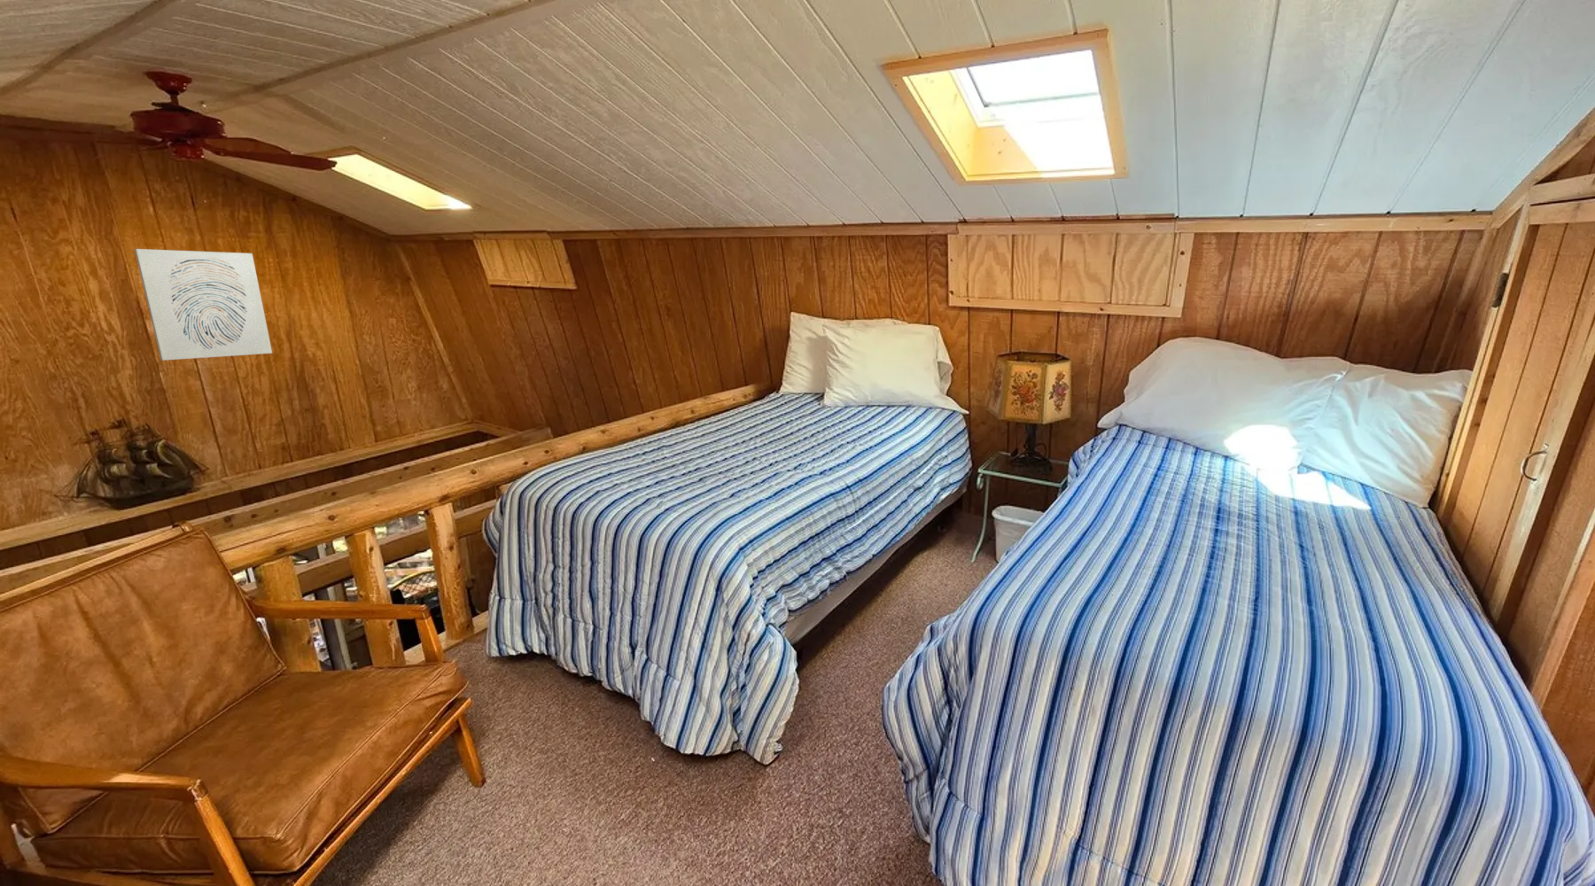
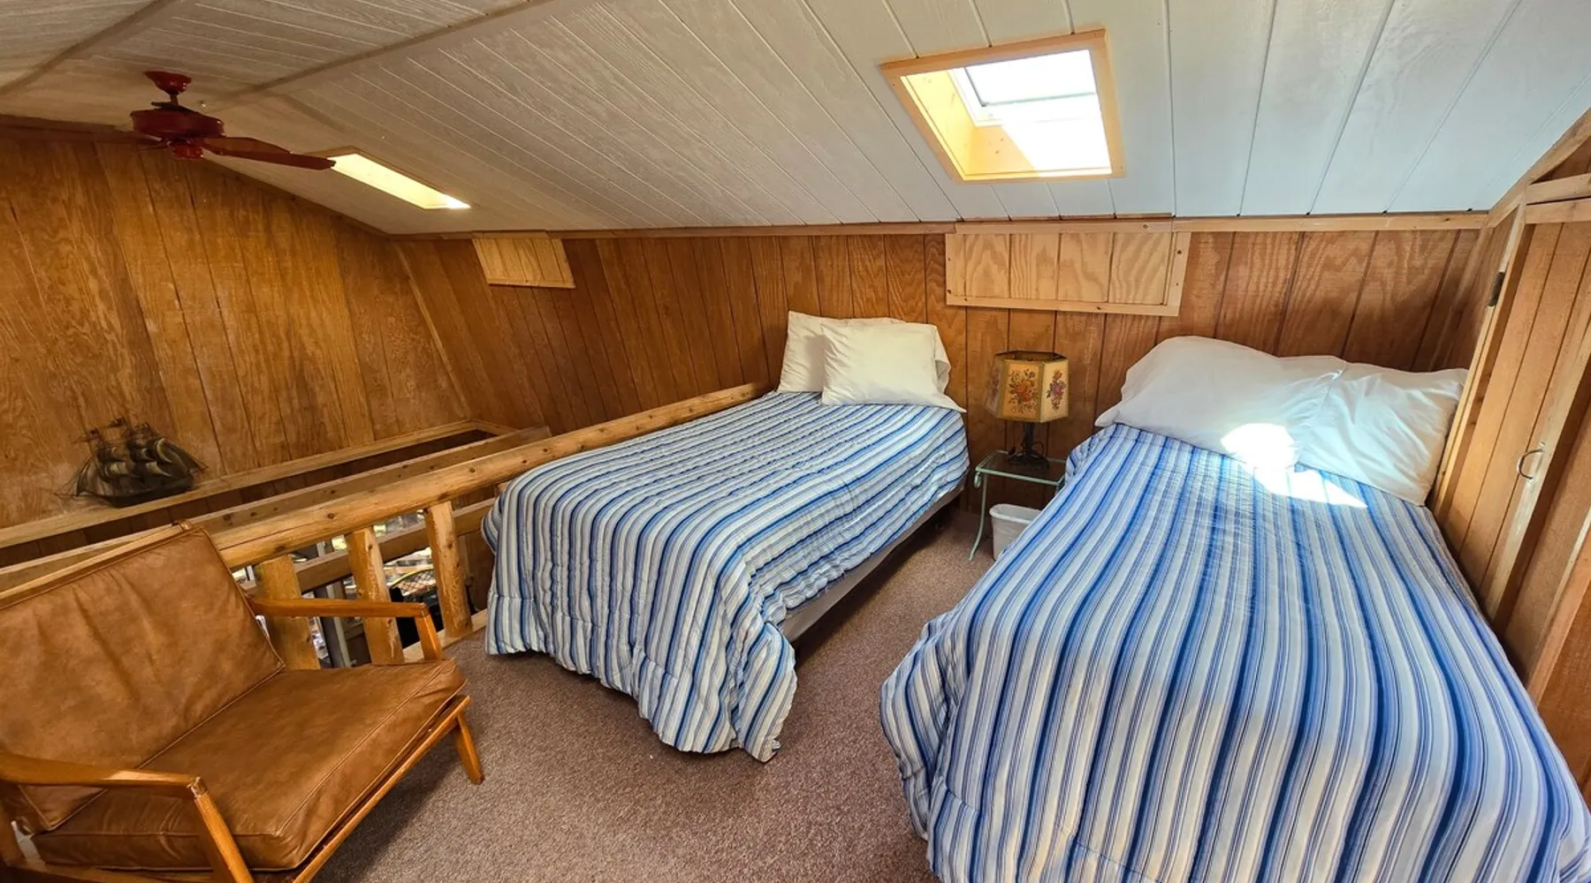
- wall art (207, 304)
